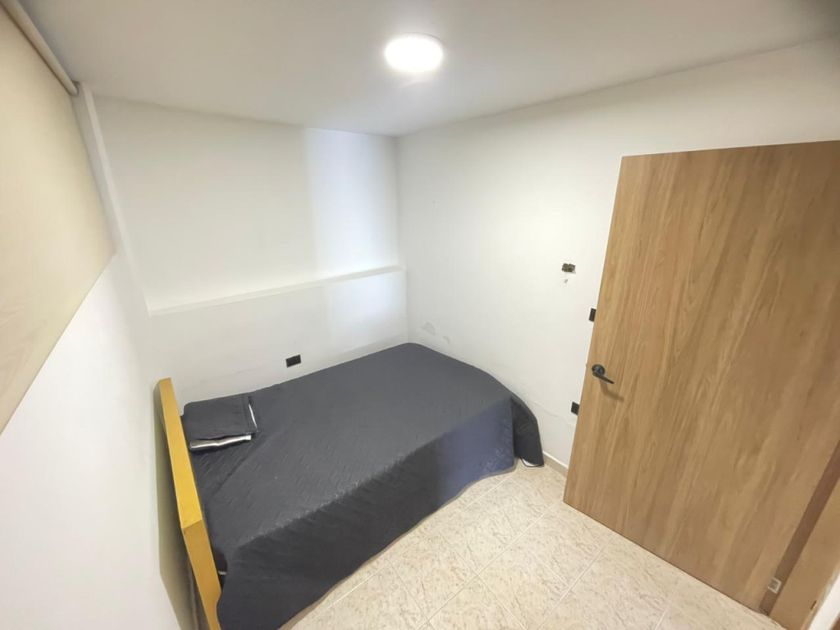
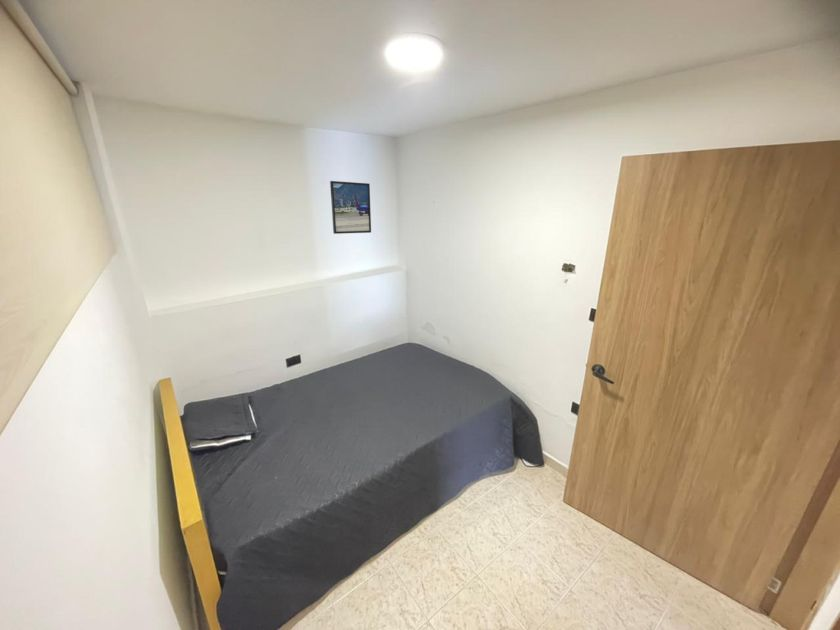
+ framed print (351, 208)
